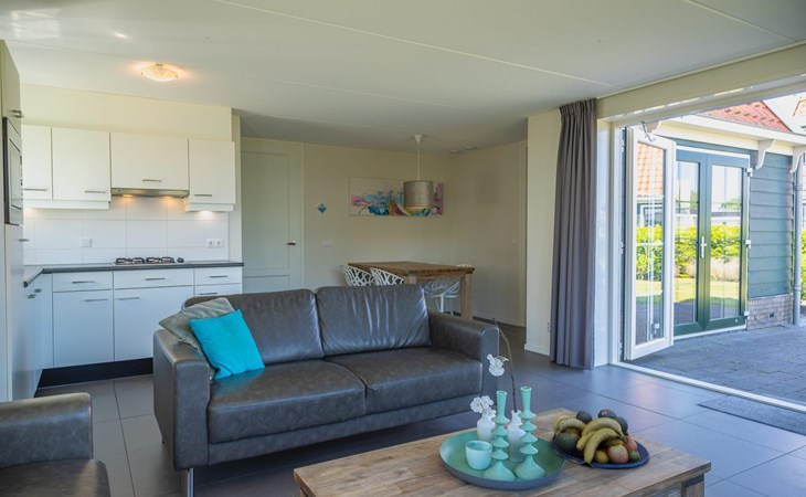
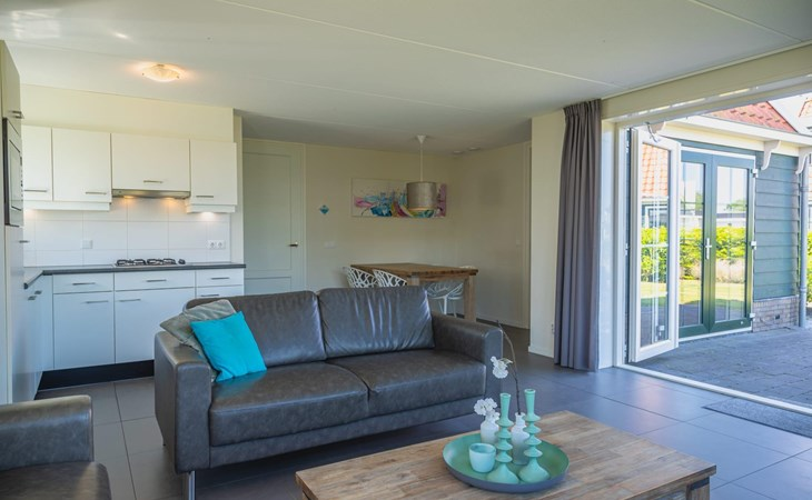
- fruit bowl (598, 432)
